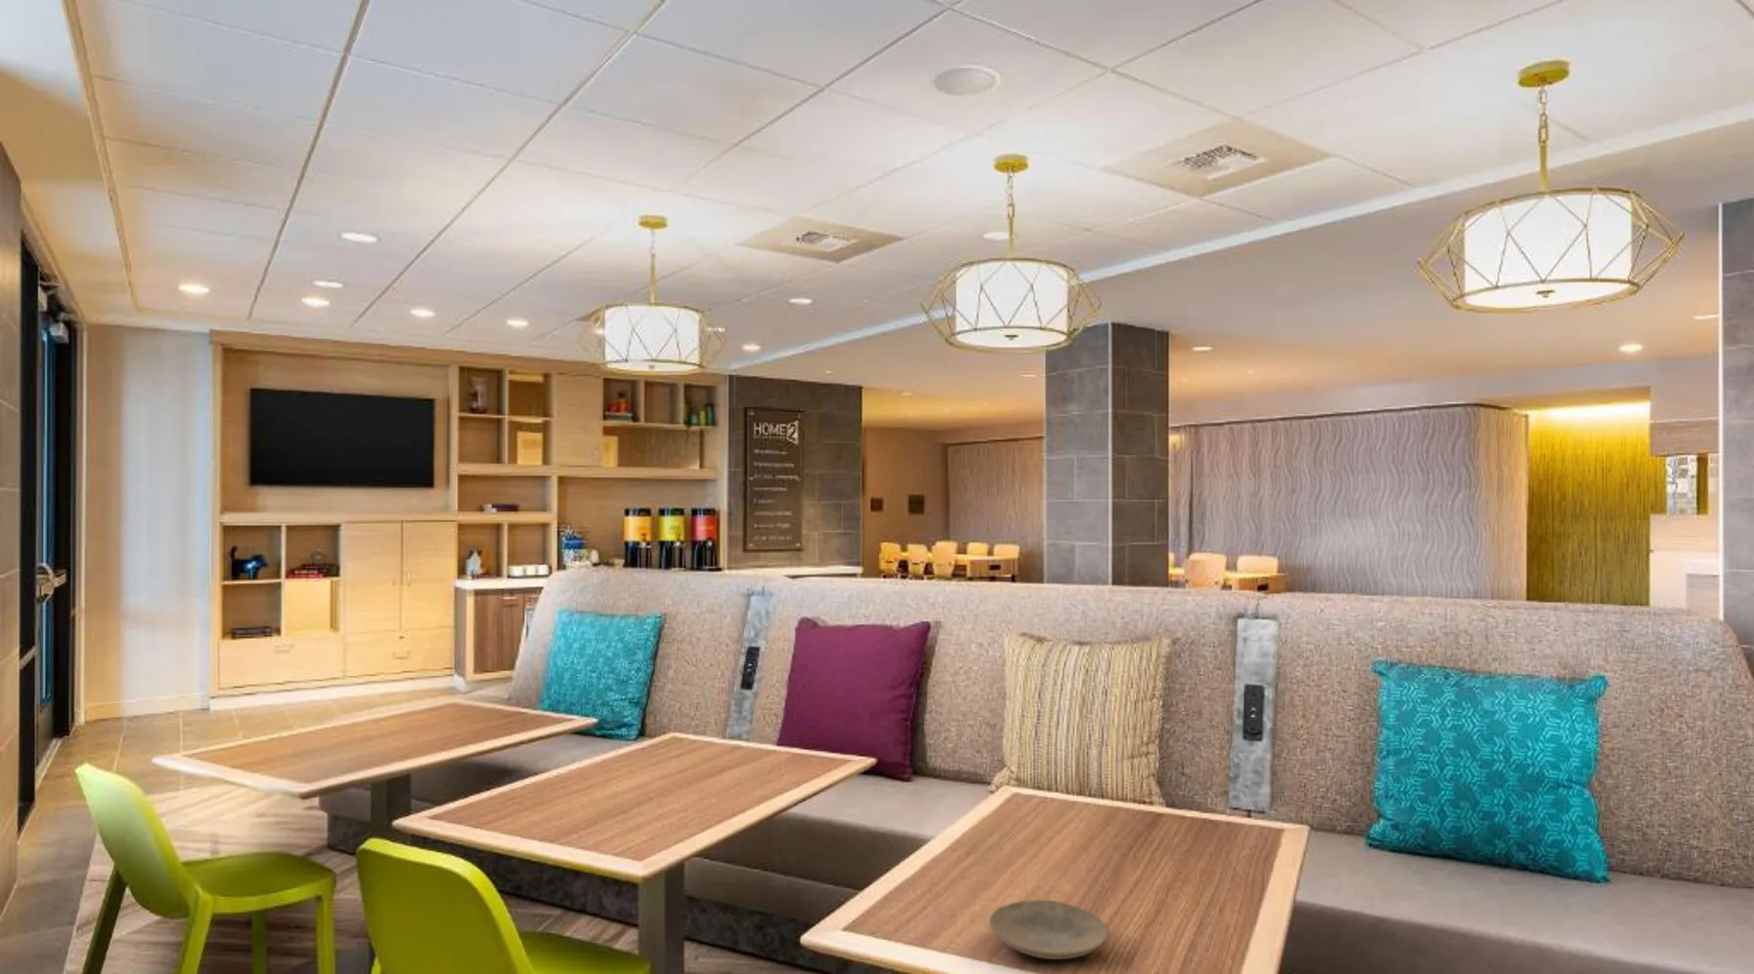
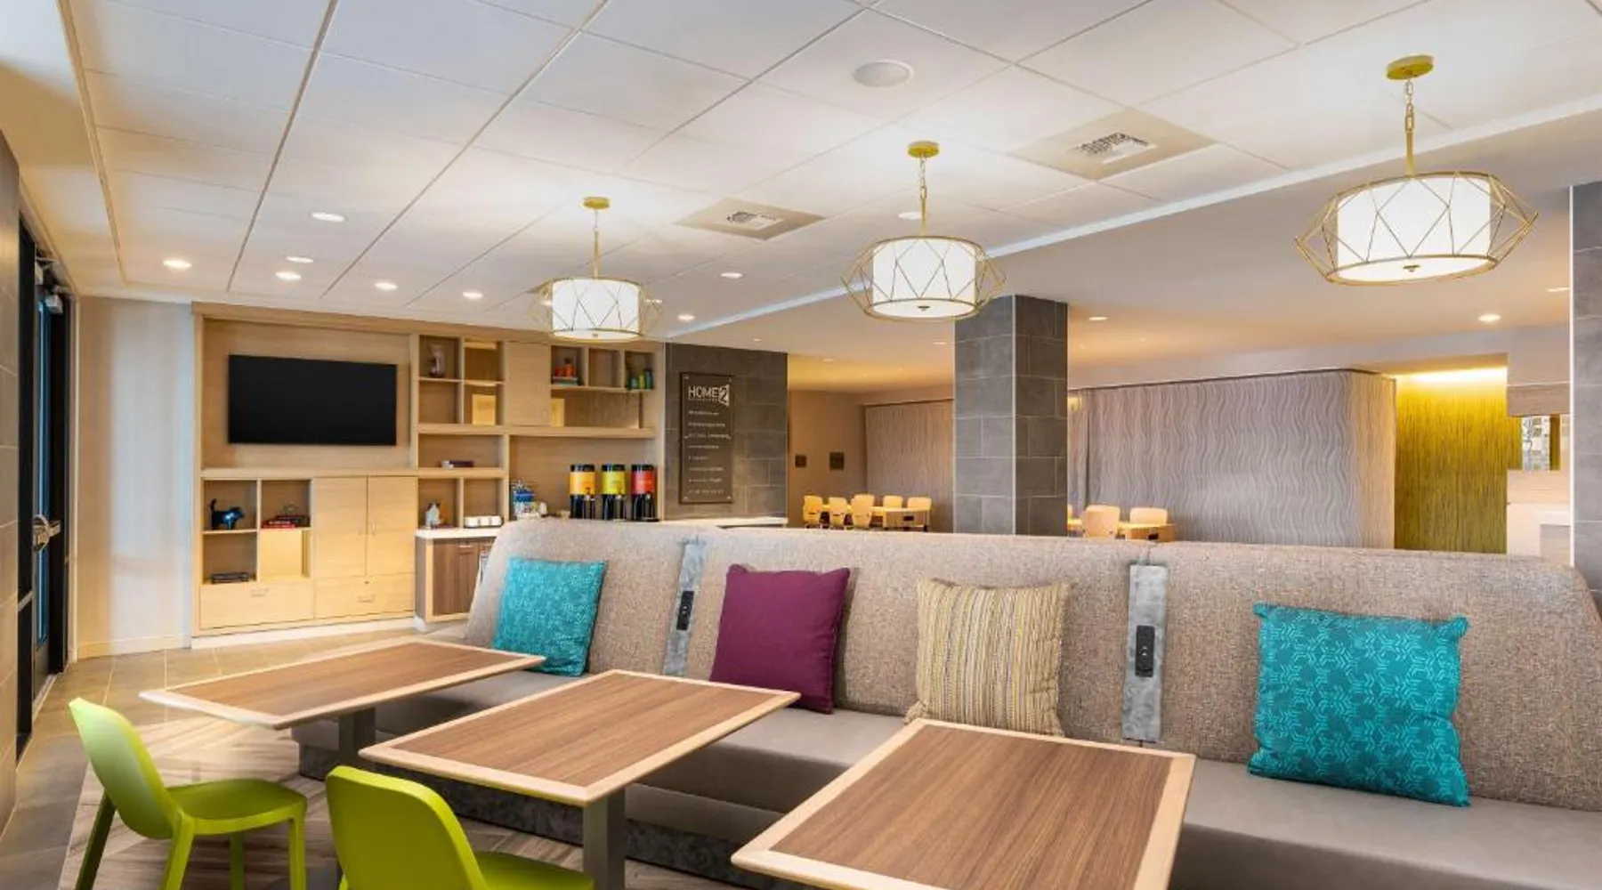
- plate (1047, 934)
